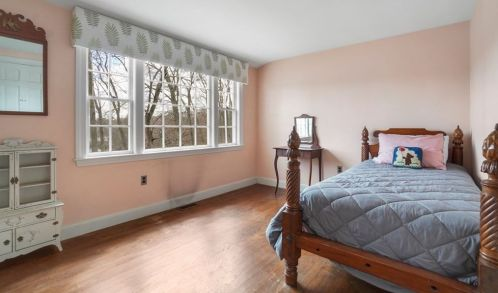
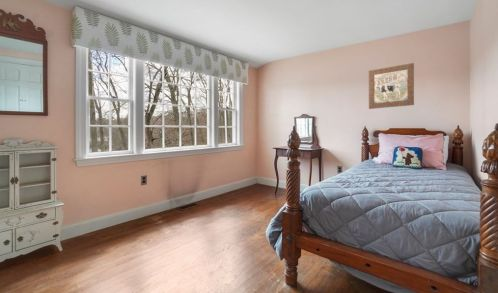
+ wall art (390, 87)
